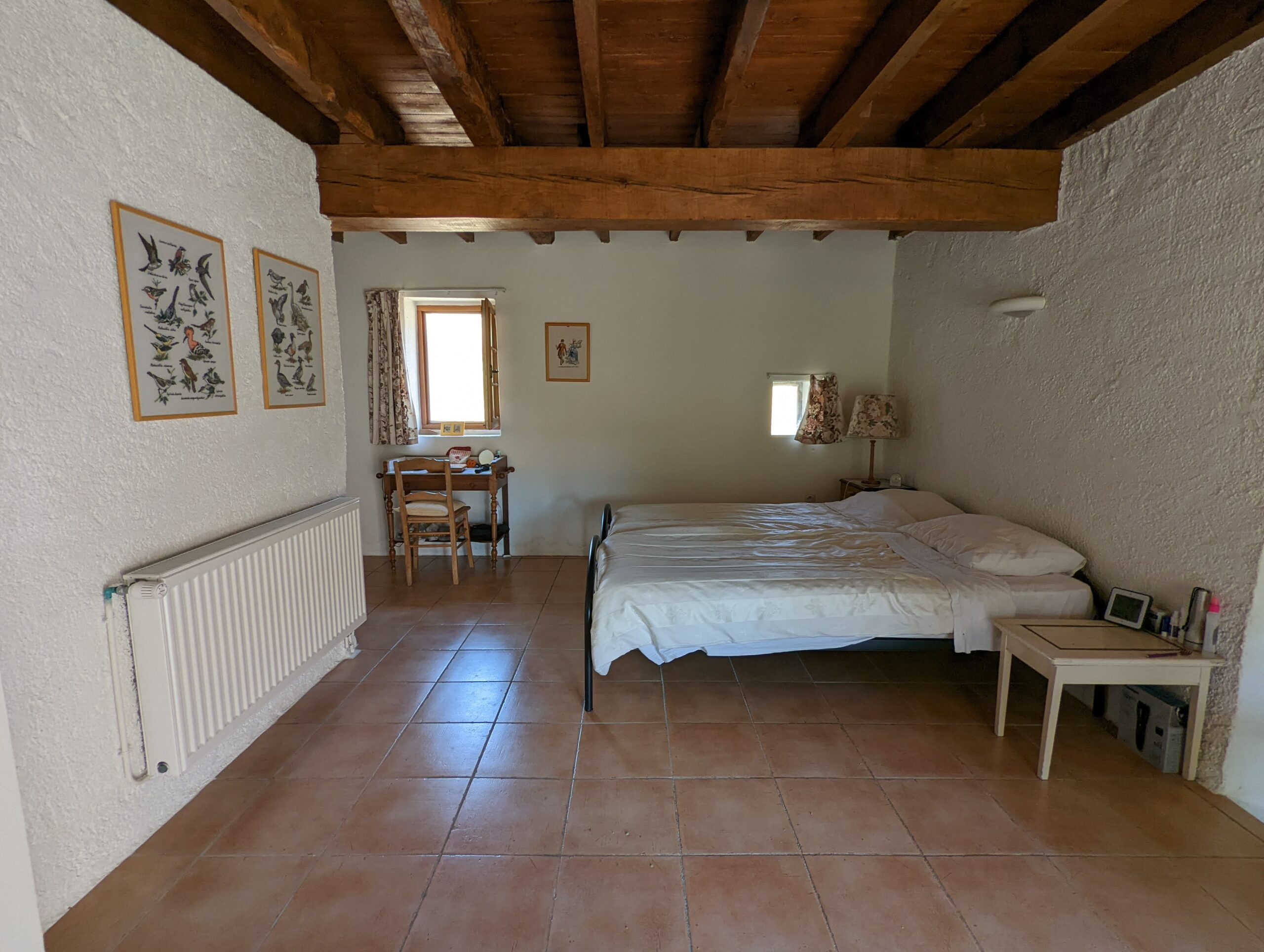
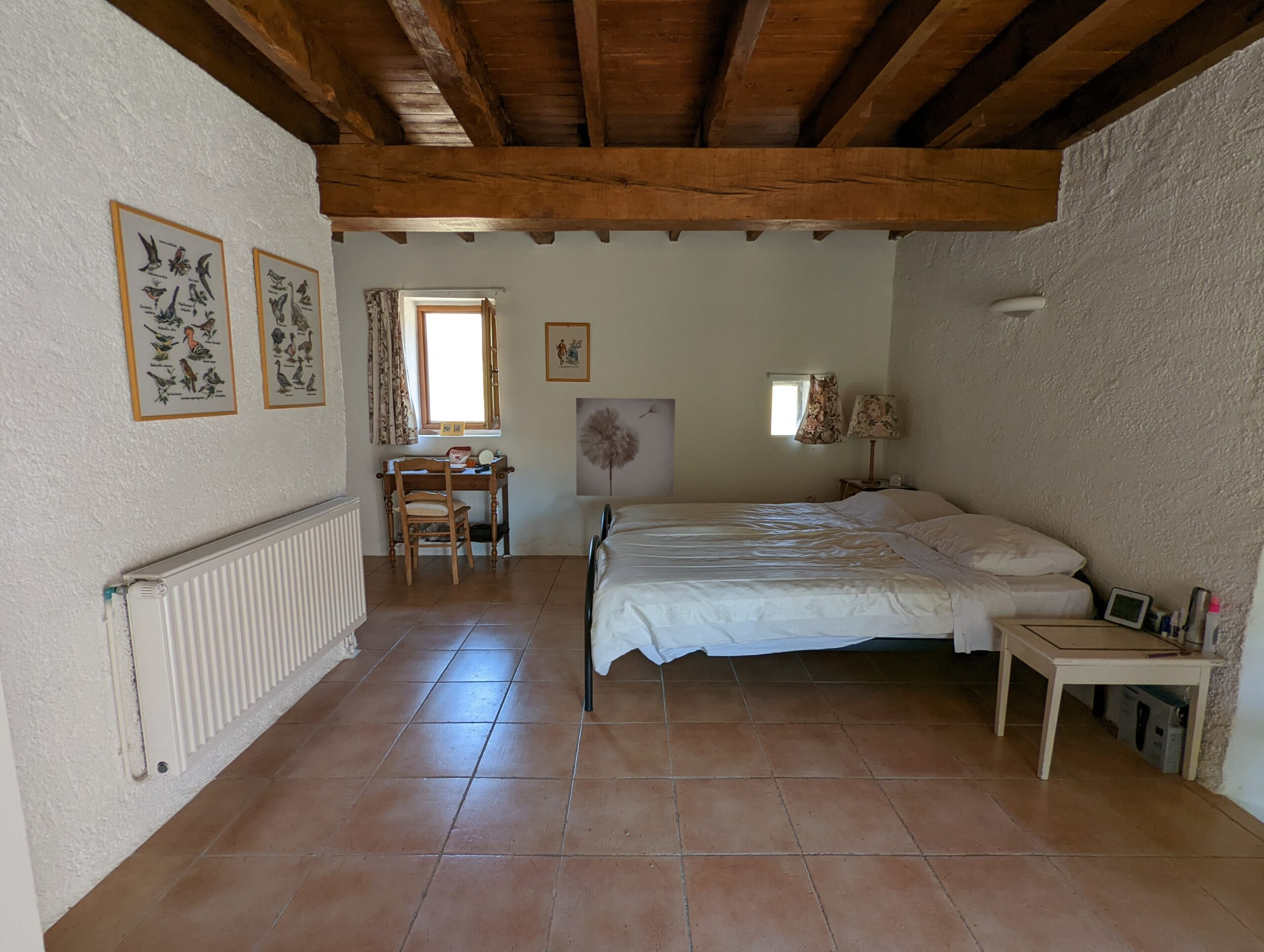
+ wall art (625, 447)
